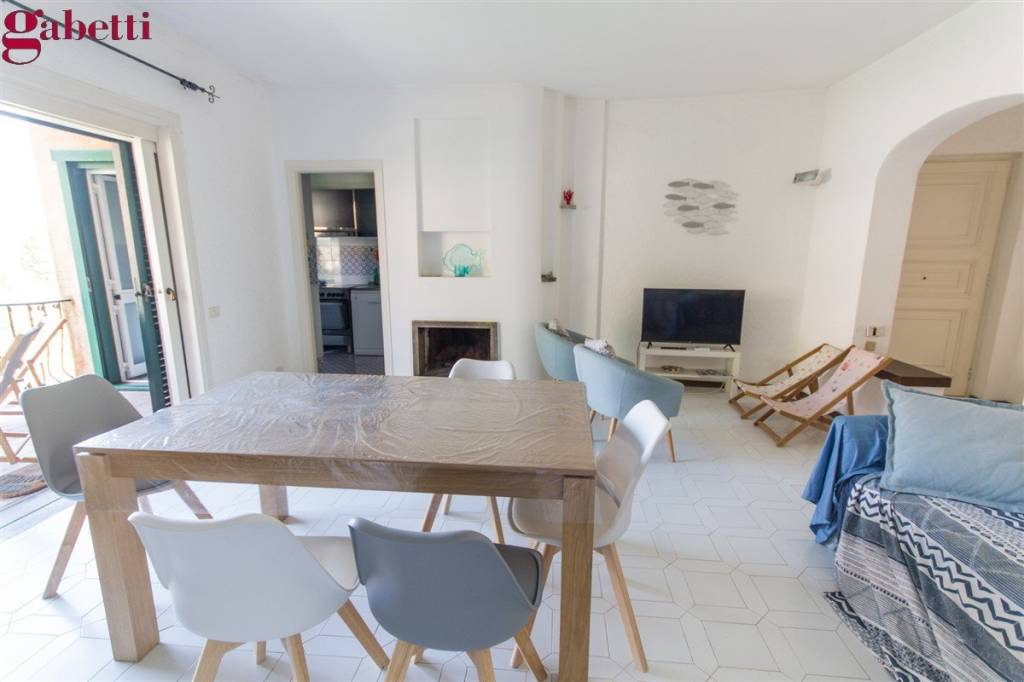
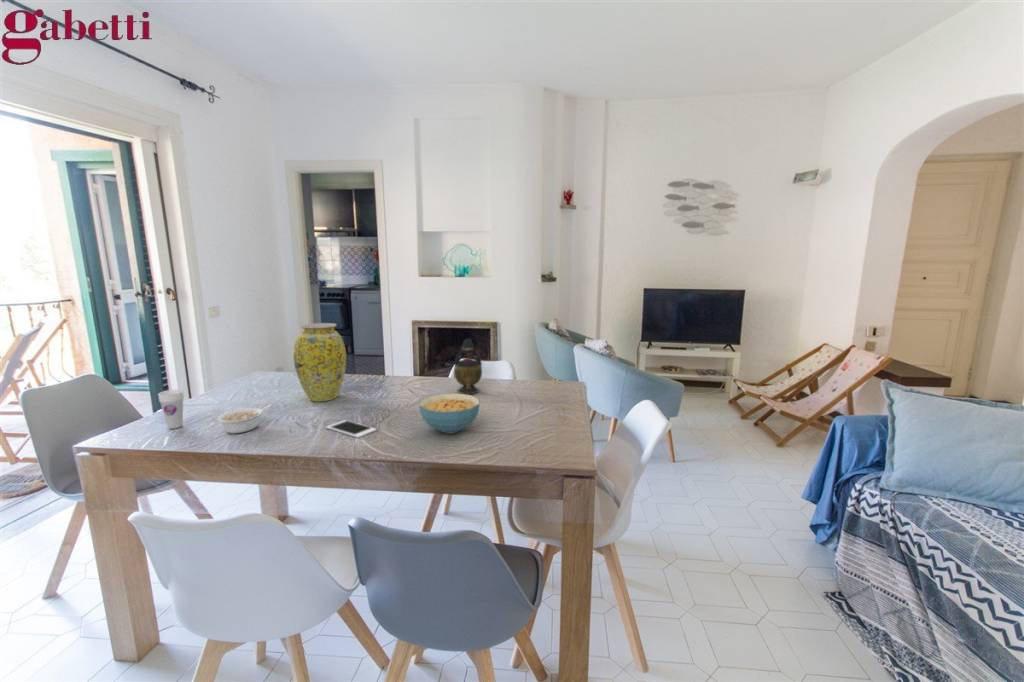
+ cereal bowl (450, 416)
+ vase (320, 362)
+ cup (173, 409)
+ teapot (468, 366)
+ legume (242, 419)
+ cell phone (351, 428)
